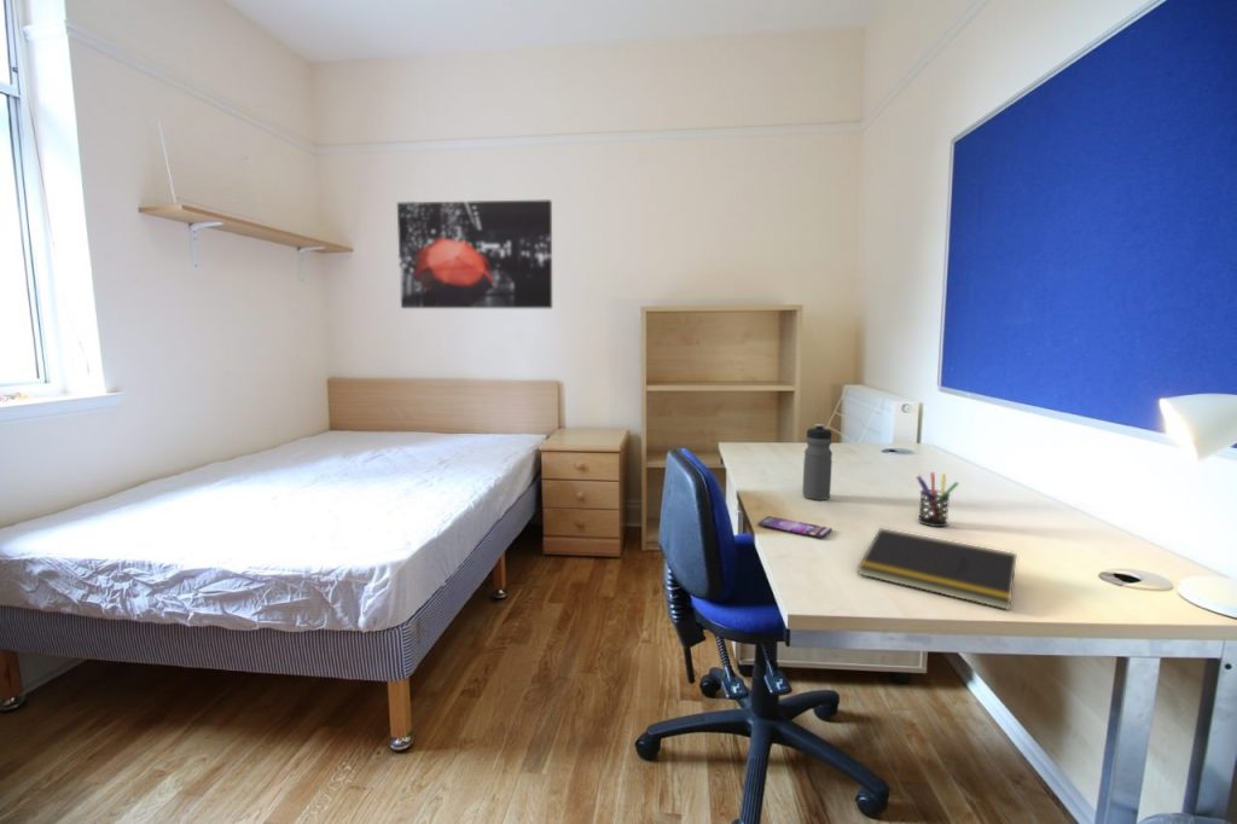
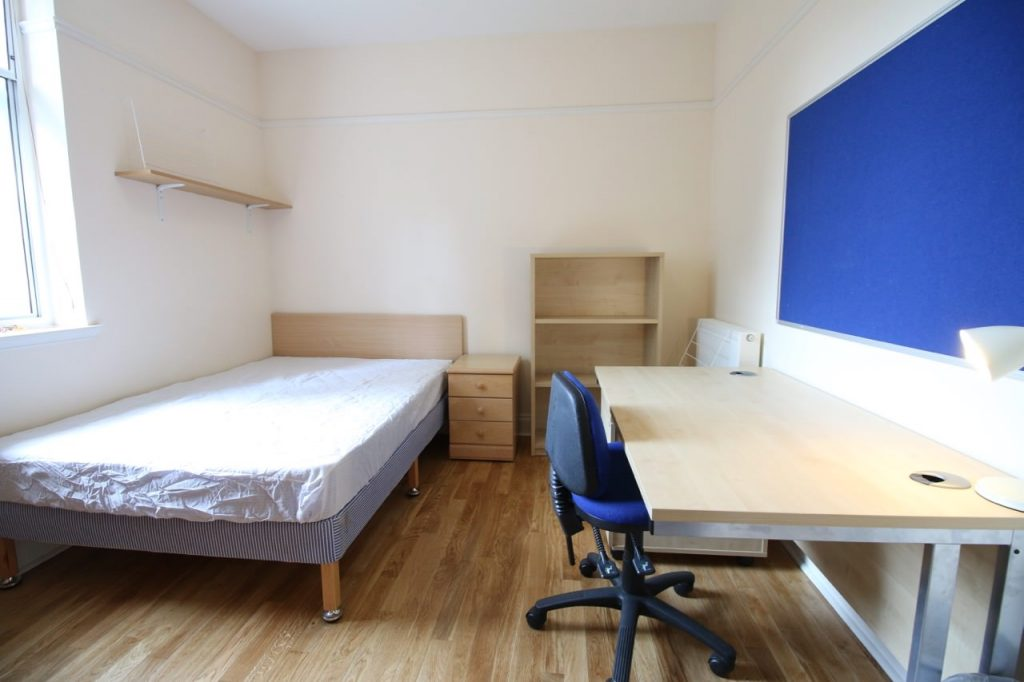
- water bottle (818, 460)
- notepad (936, 563)
- pen holder (937, 497)
- smartphone (794, 526)
- wall art (475, 255)
